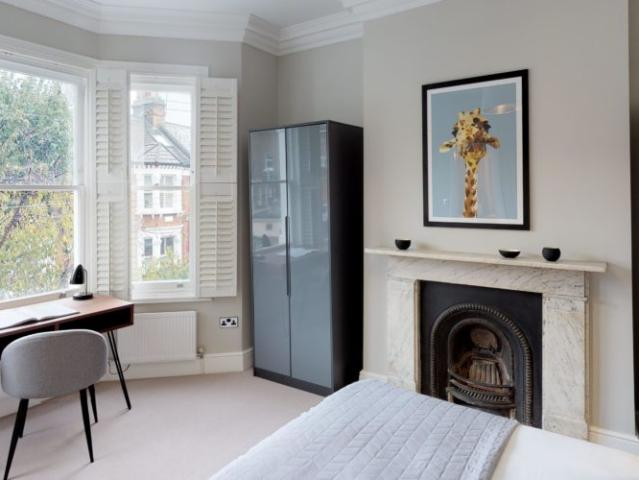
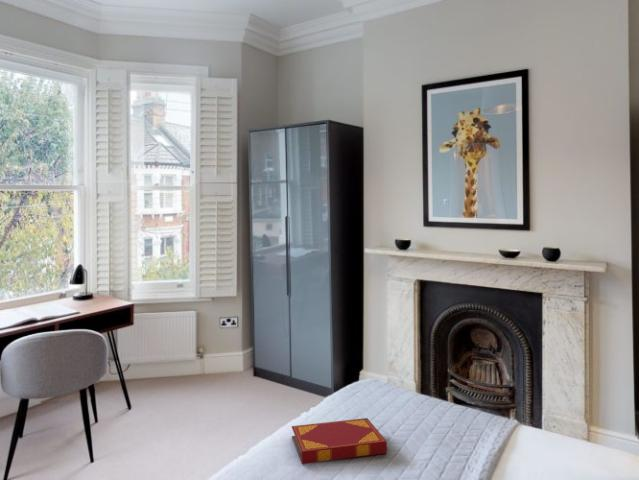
+ hardback book (337, 439)
